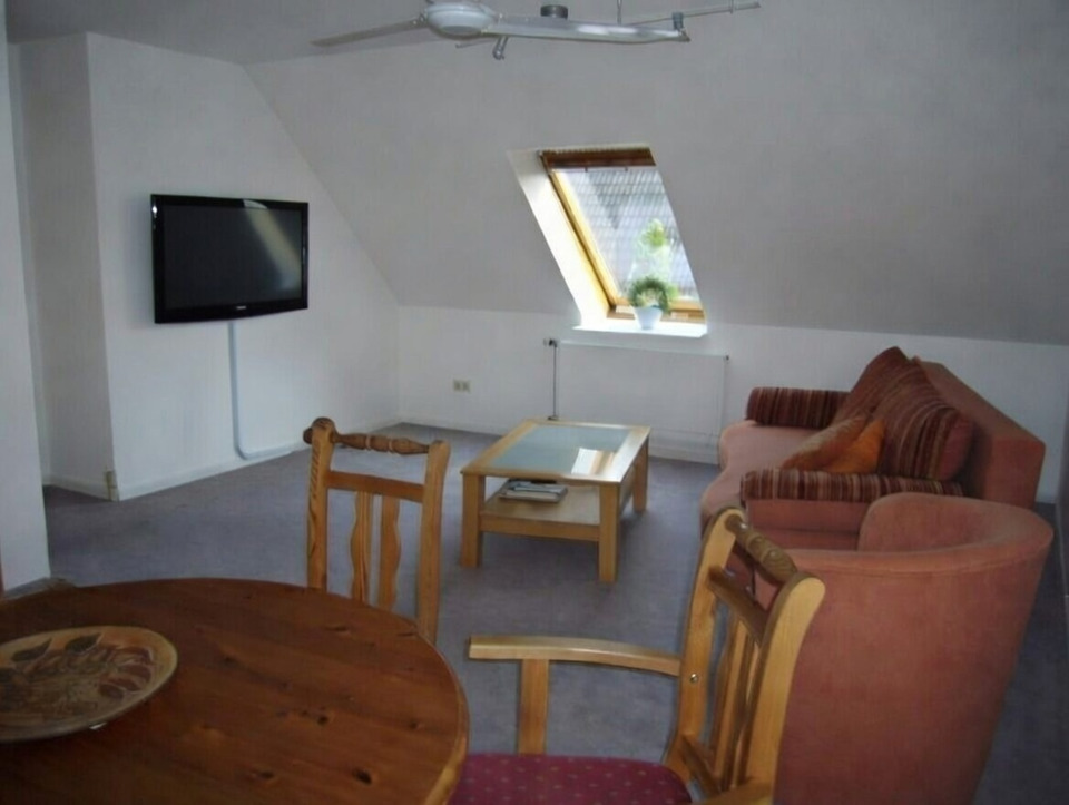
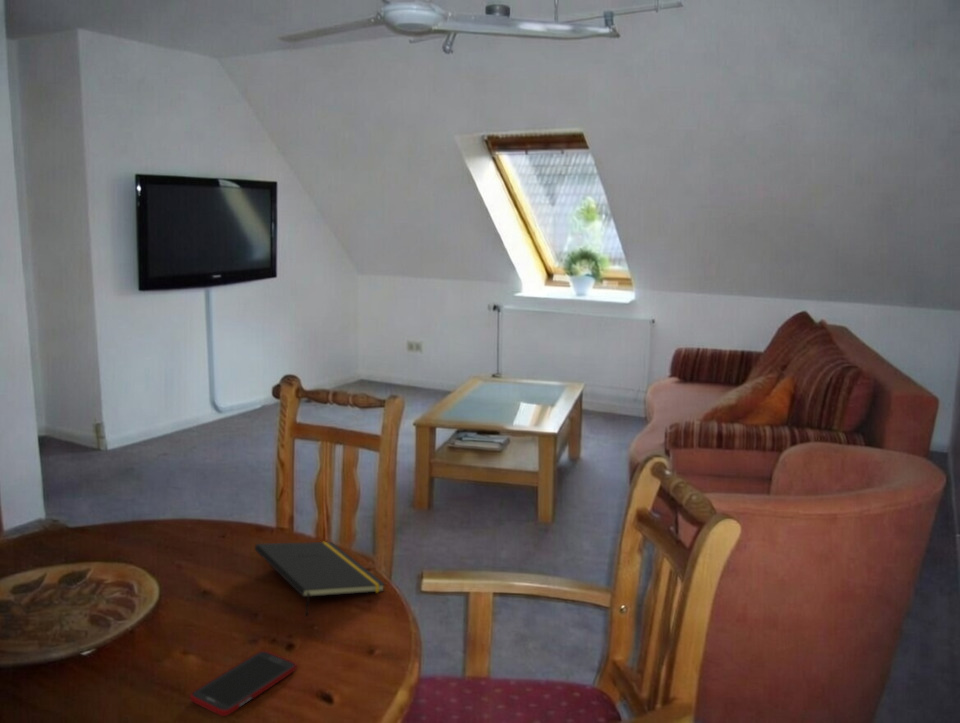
+ notepad (318, 566)
+ cell phone (245, 681)
